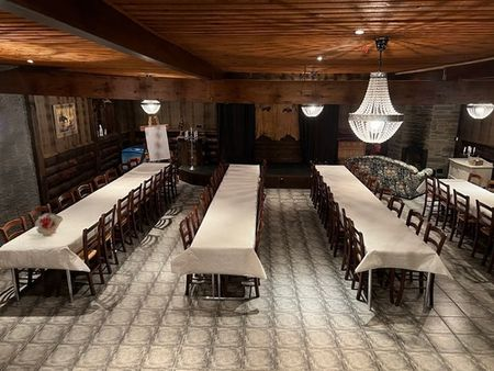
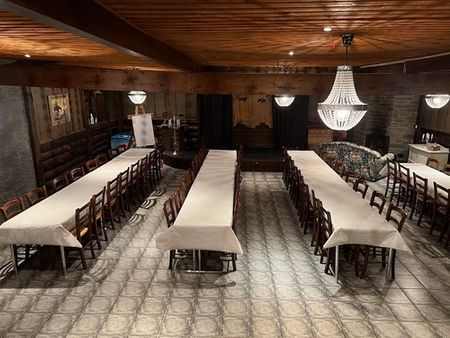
- flower bouquet (48, 224)
